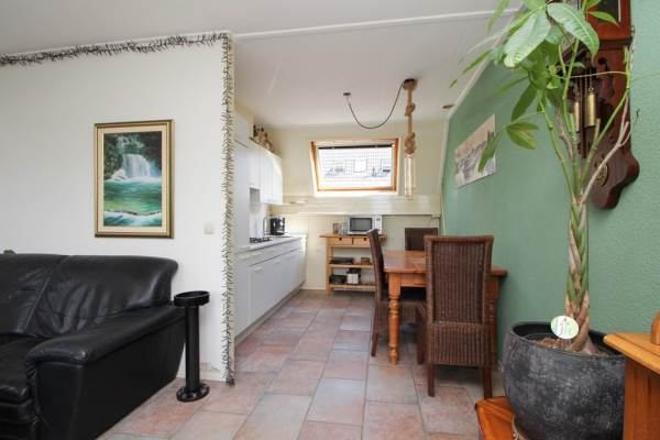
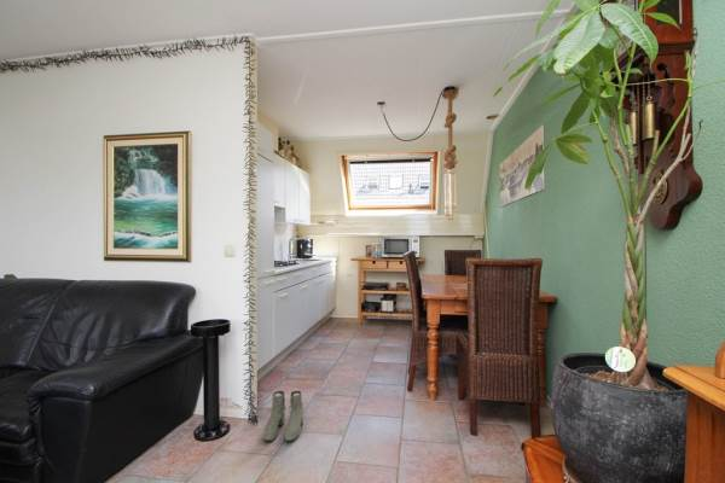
+ boots (284, 413)
